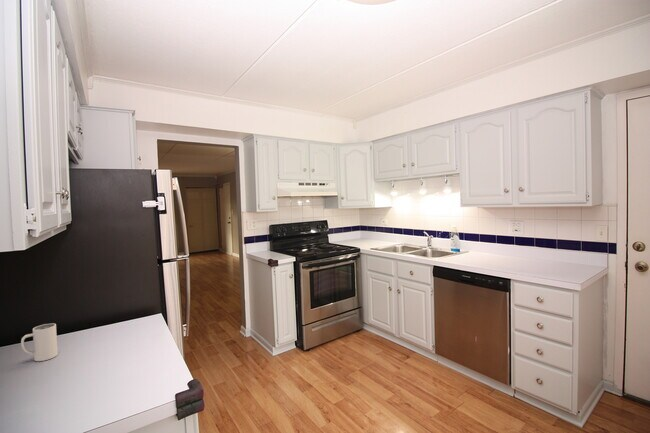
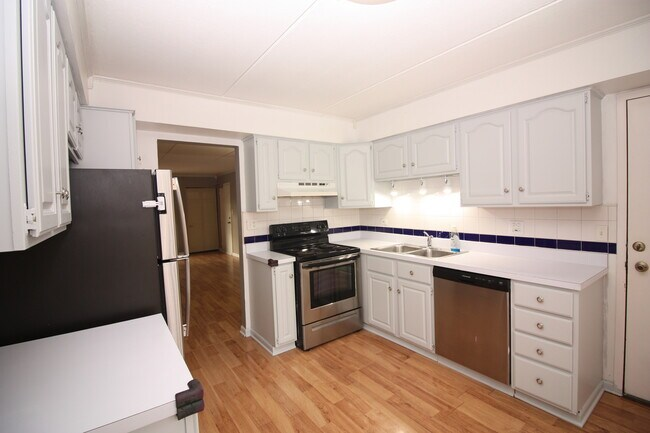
- mug (39, 343)
